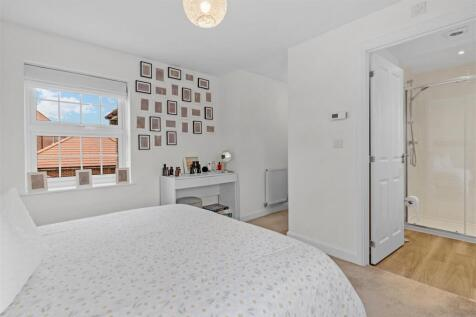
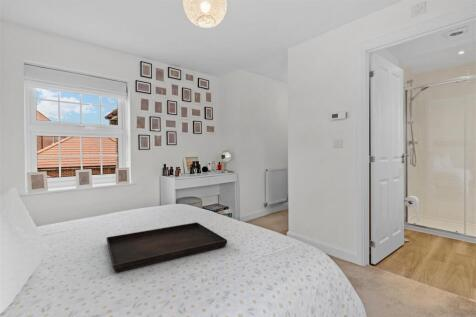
+ serving tray (165, 241)
